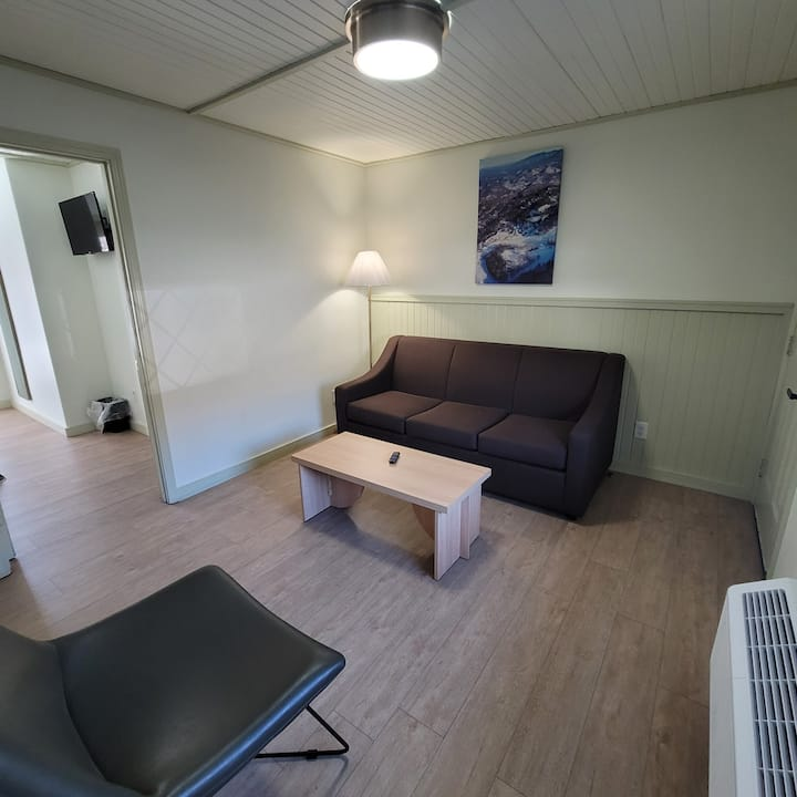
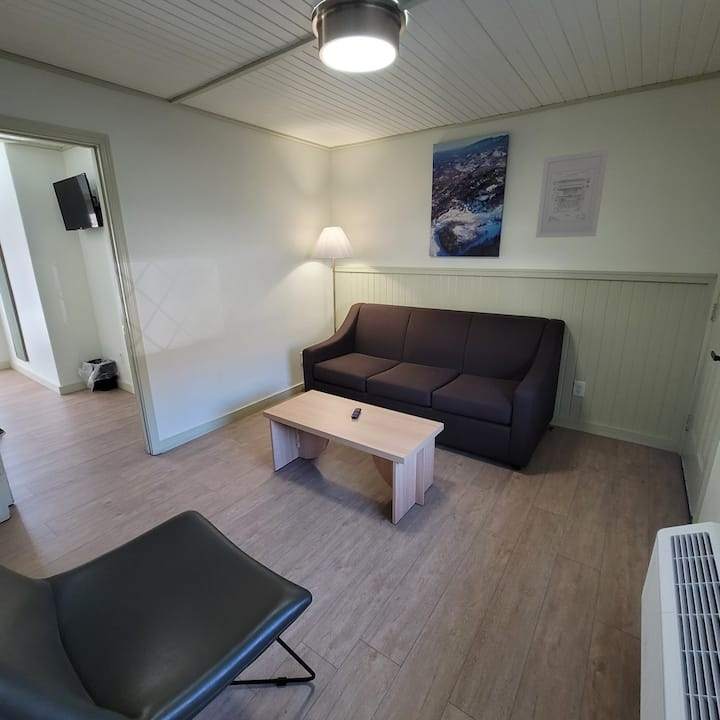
+ wall art (569, 196)
